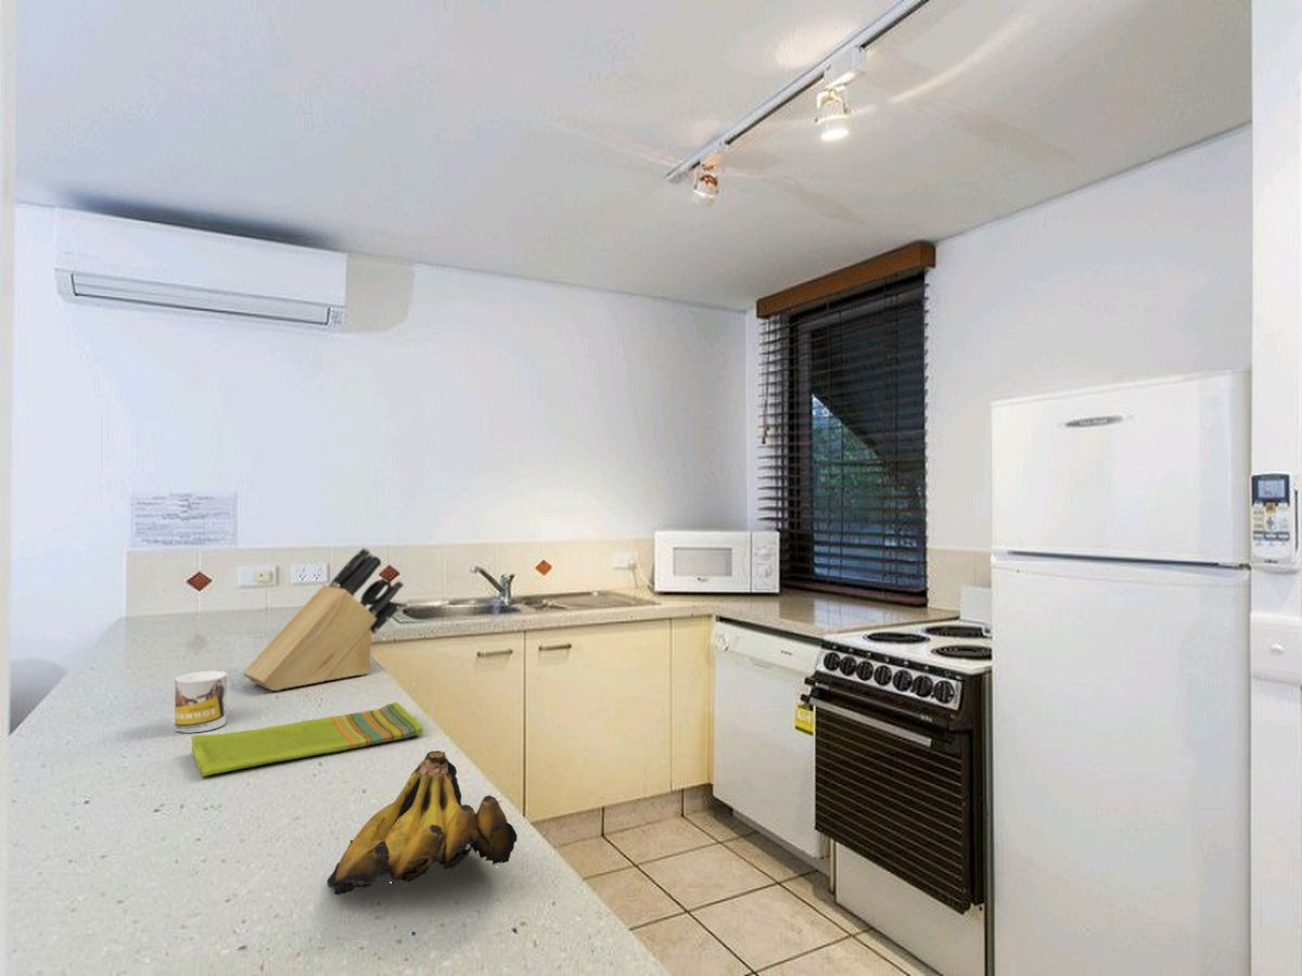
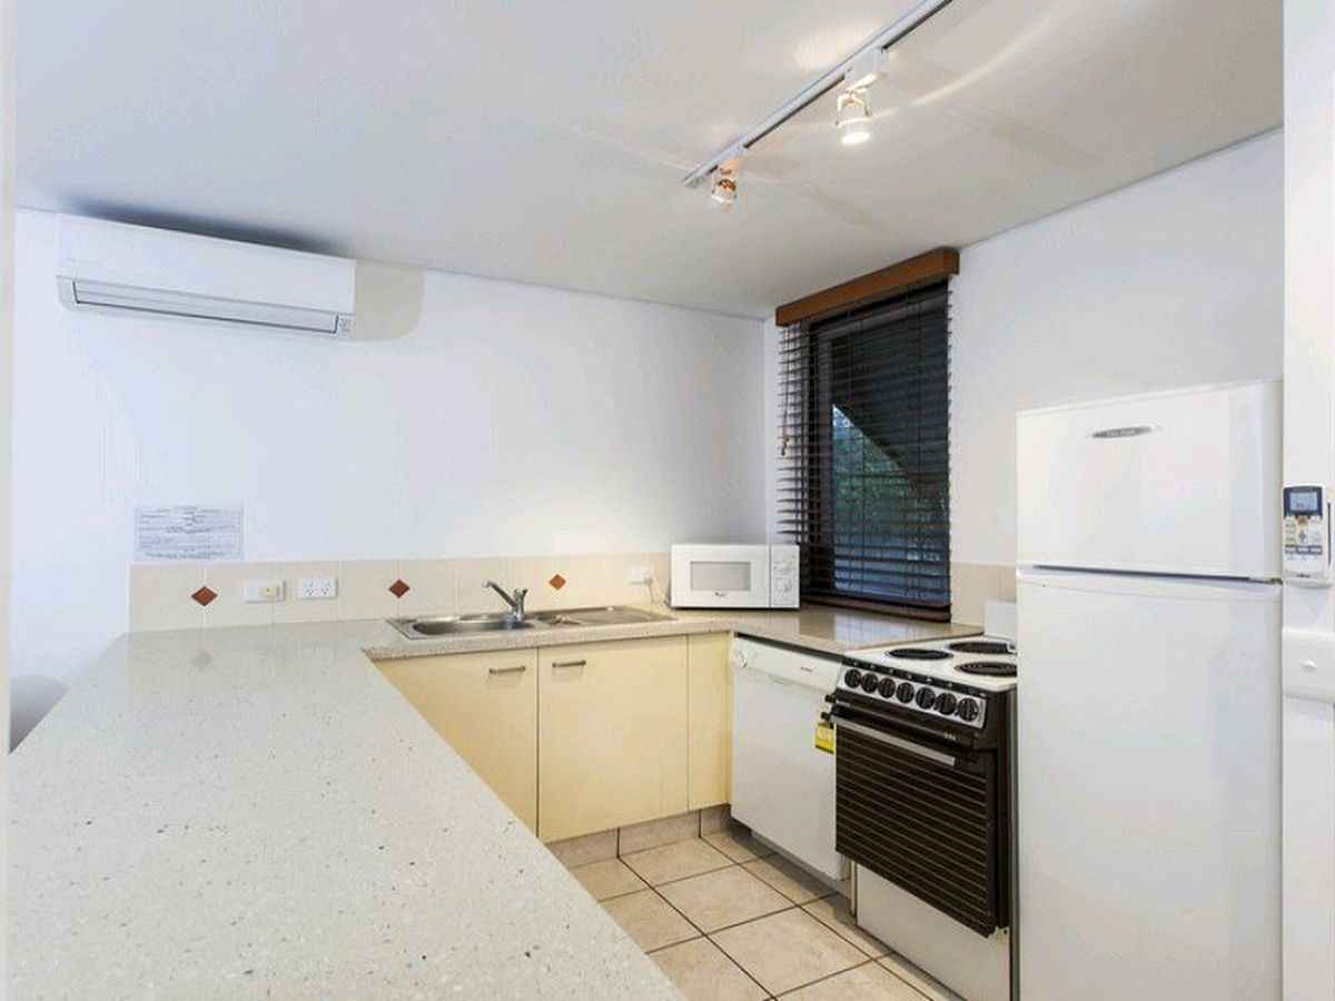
- banana bunch (414, 830)
- knife block (329, 613)
- mug (201, 698)
- dish towel (311, 735)
